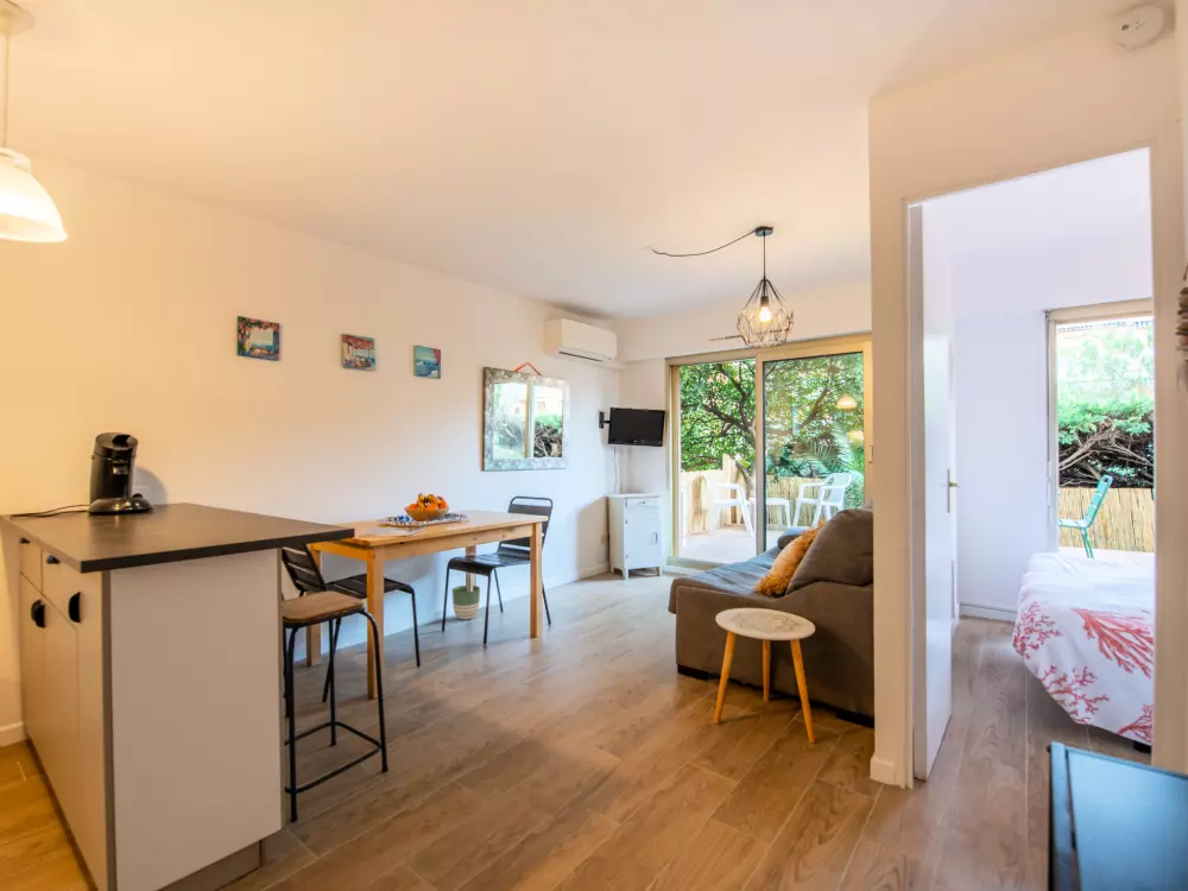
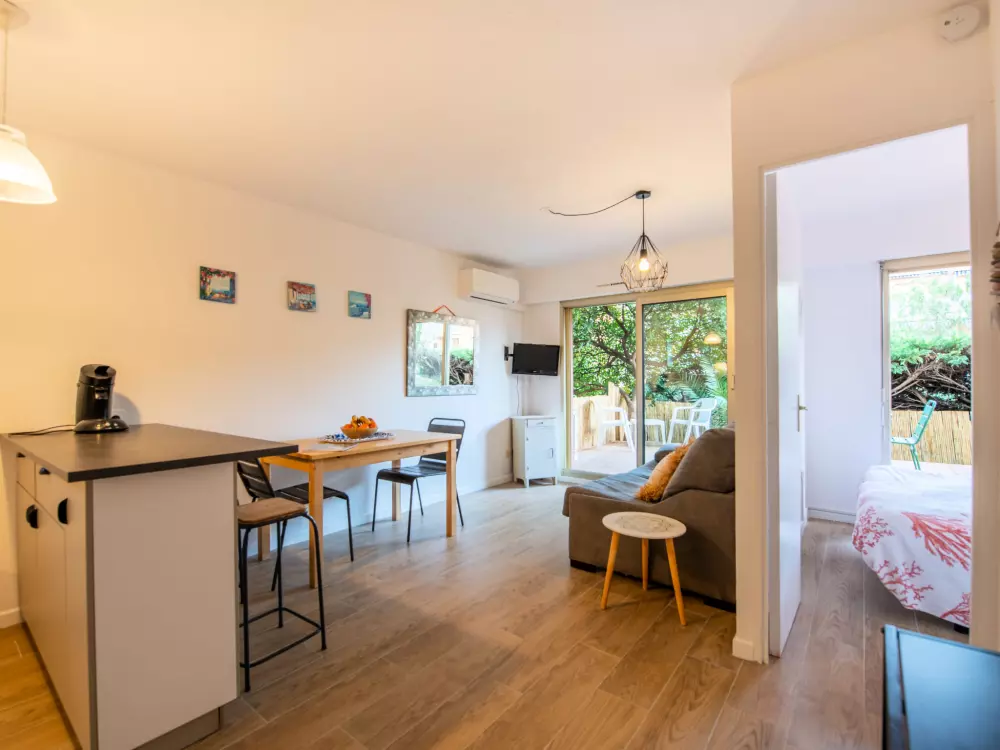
- planter (466, 604)
